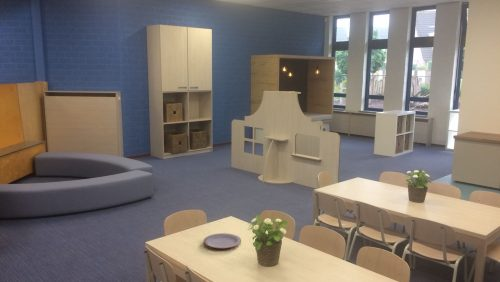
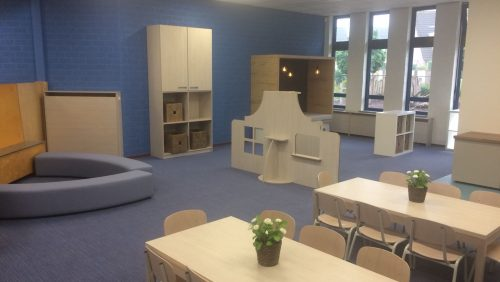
- plate (222, 241)
